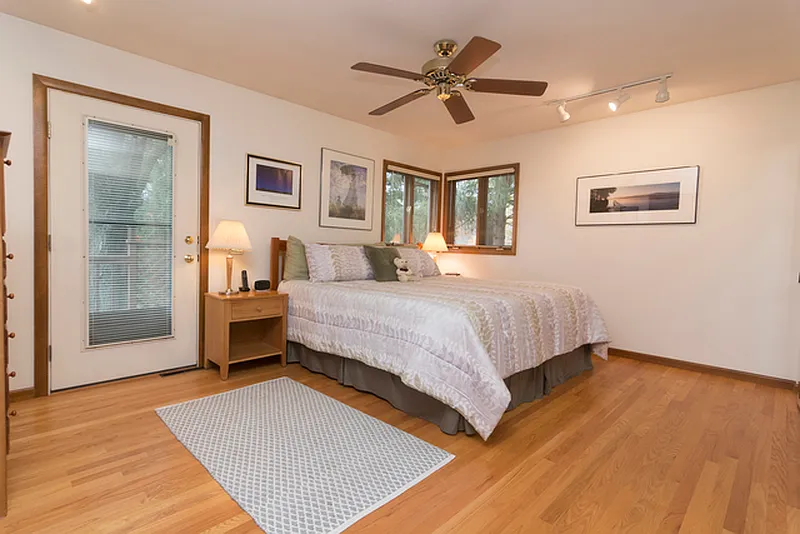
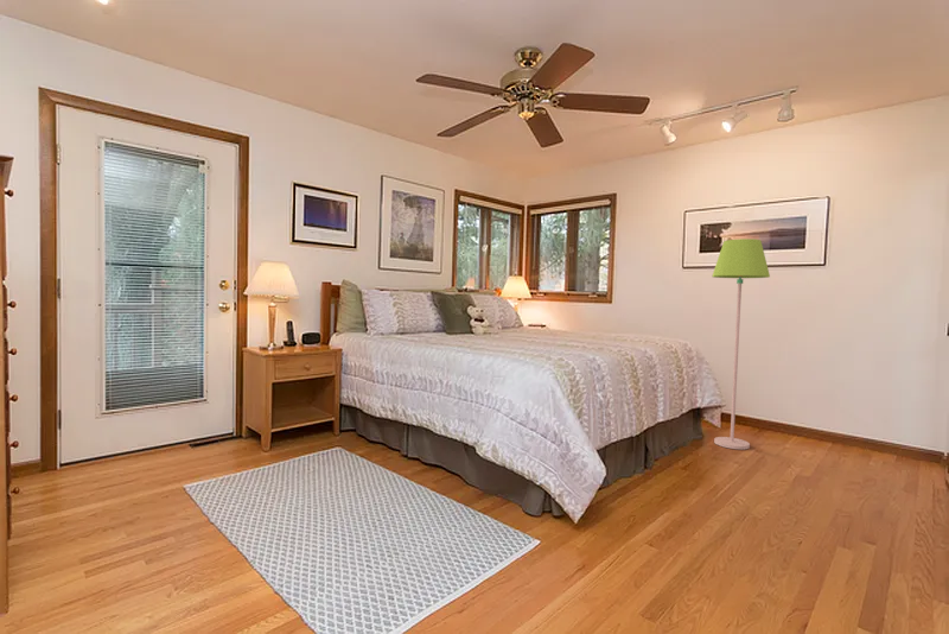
+ floor lamp (737, 343)
